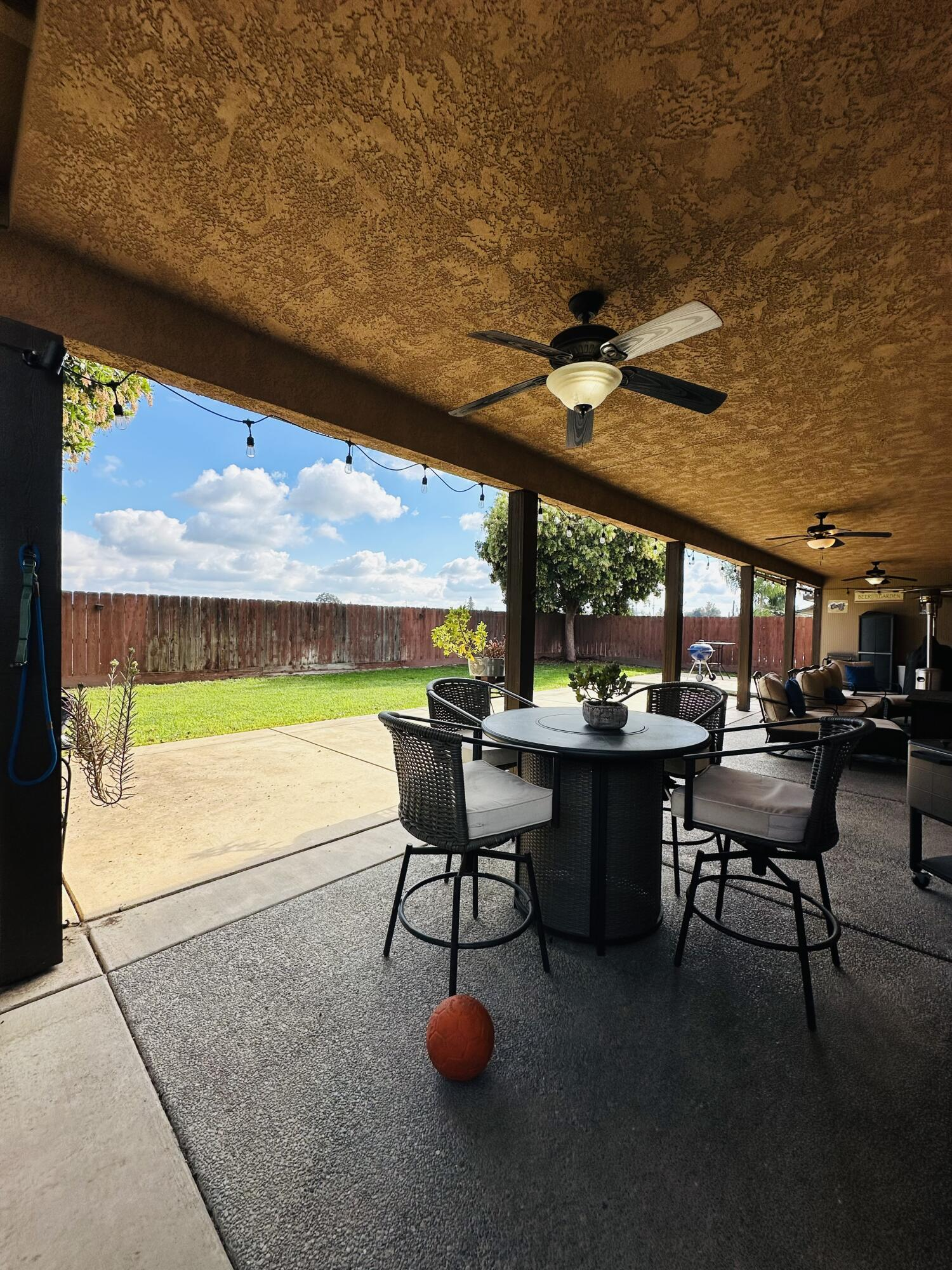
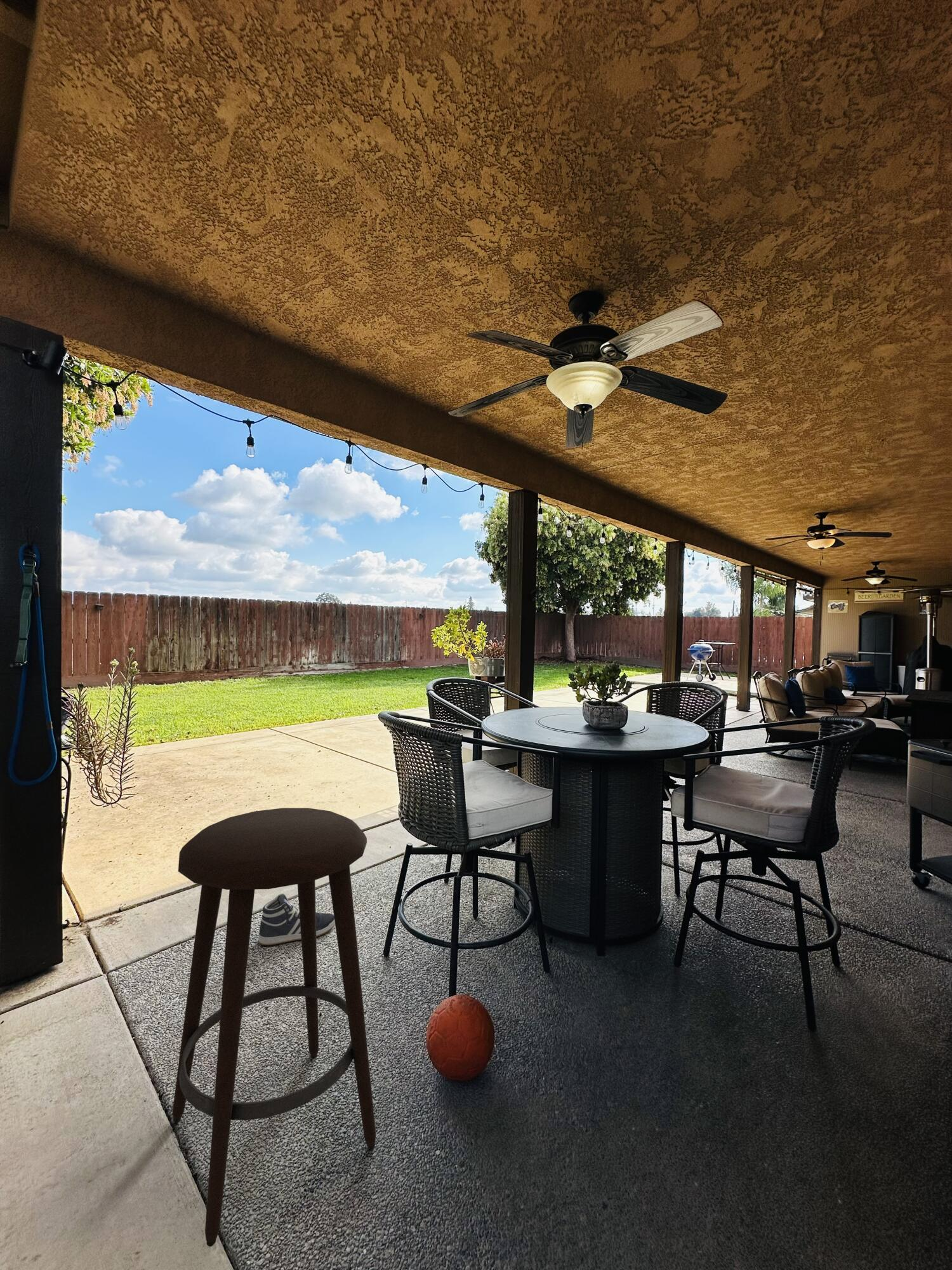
+ sneaker (299, 914)
+ stool (275, 987)
